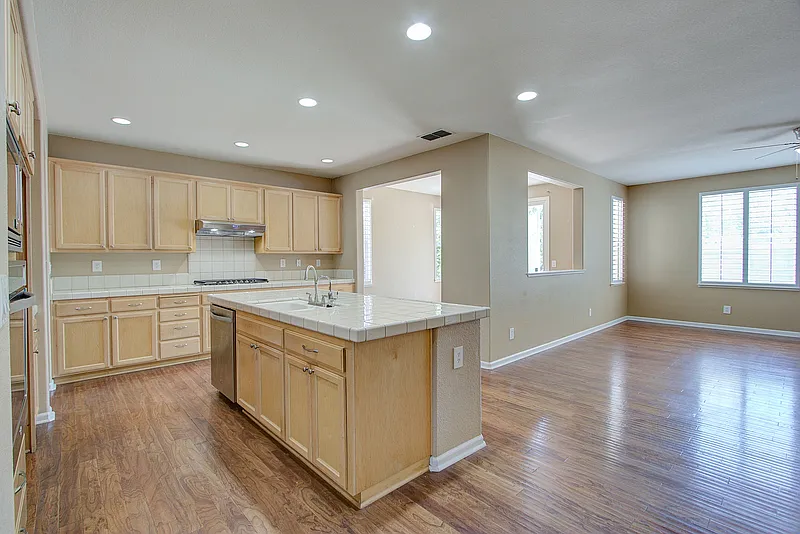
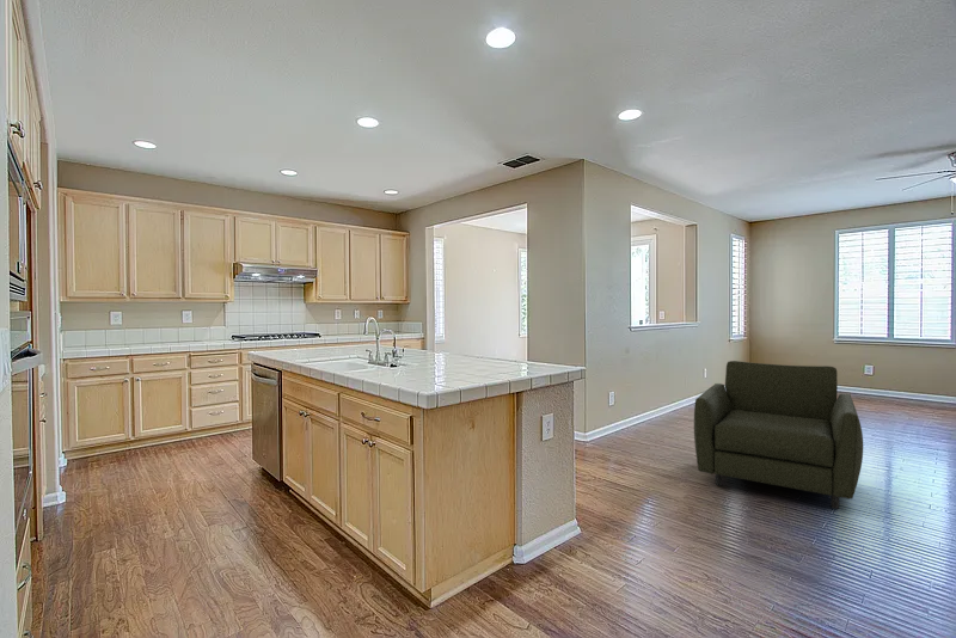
+ armchair (773, 424)
